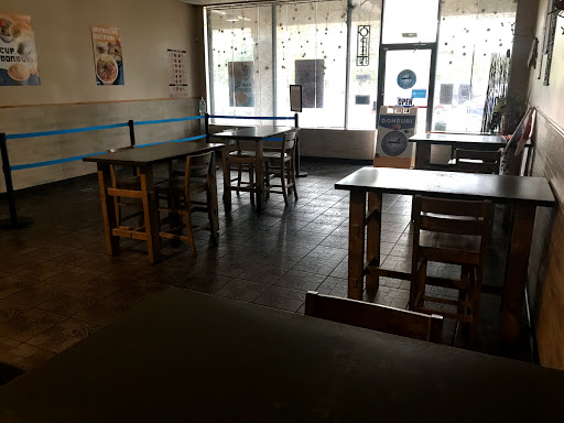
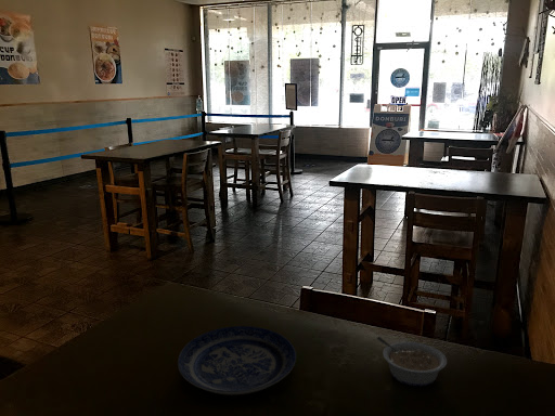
+ legume (411, 363)
+ plate (237, 362)
